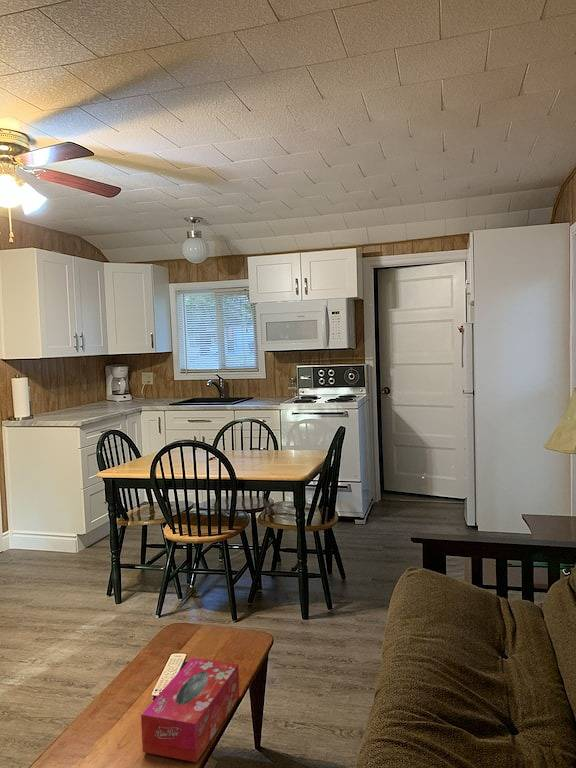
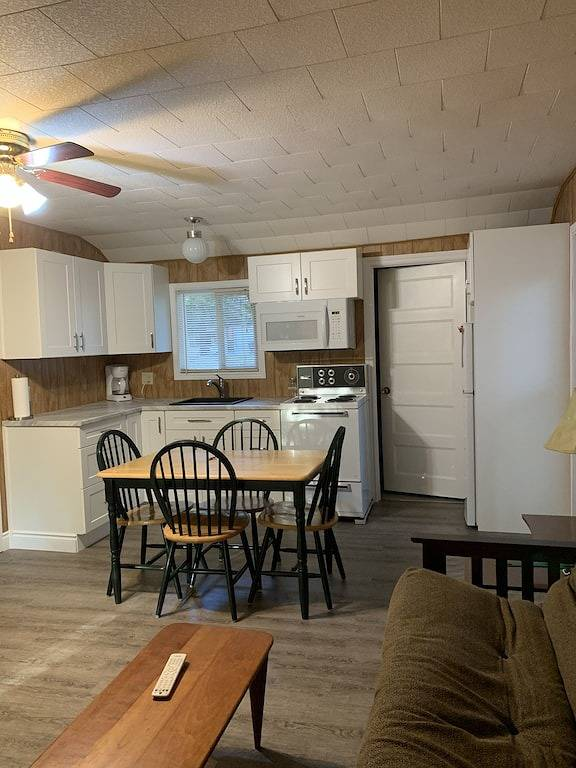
- tissue box (193, 705)
